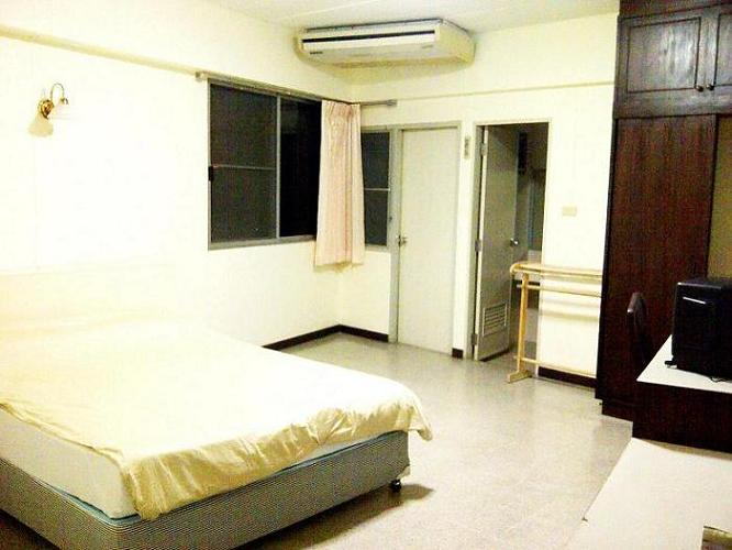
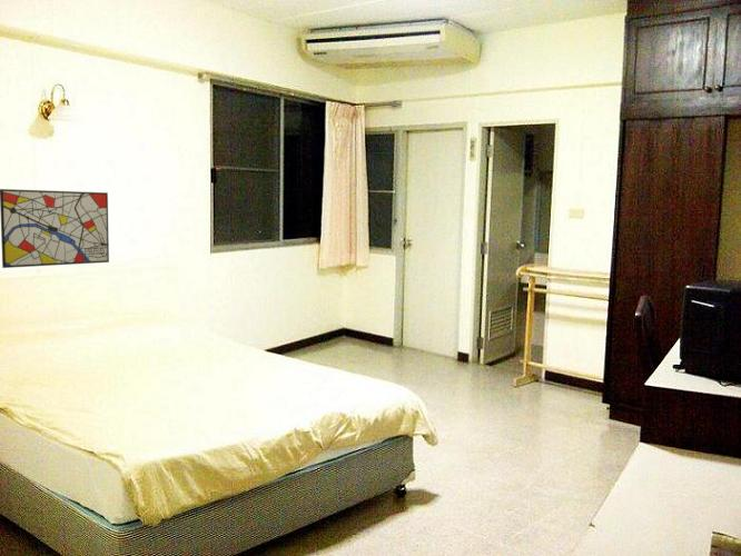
+ wall art (58, 228)
